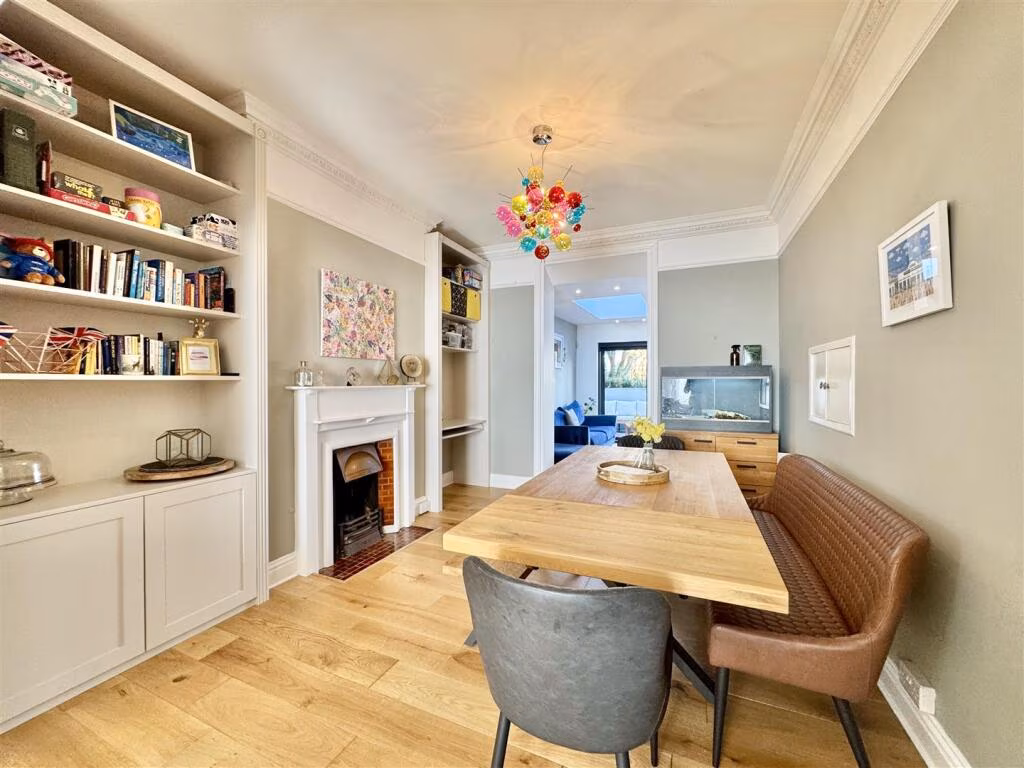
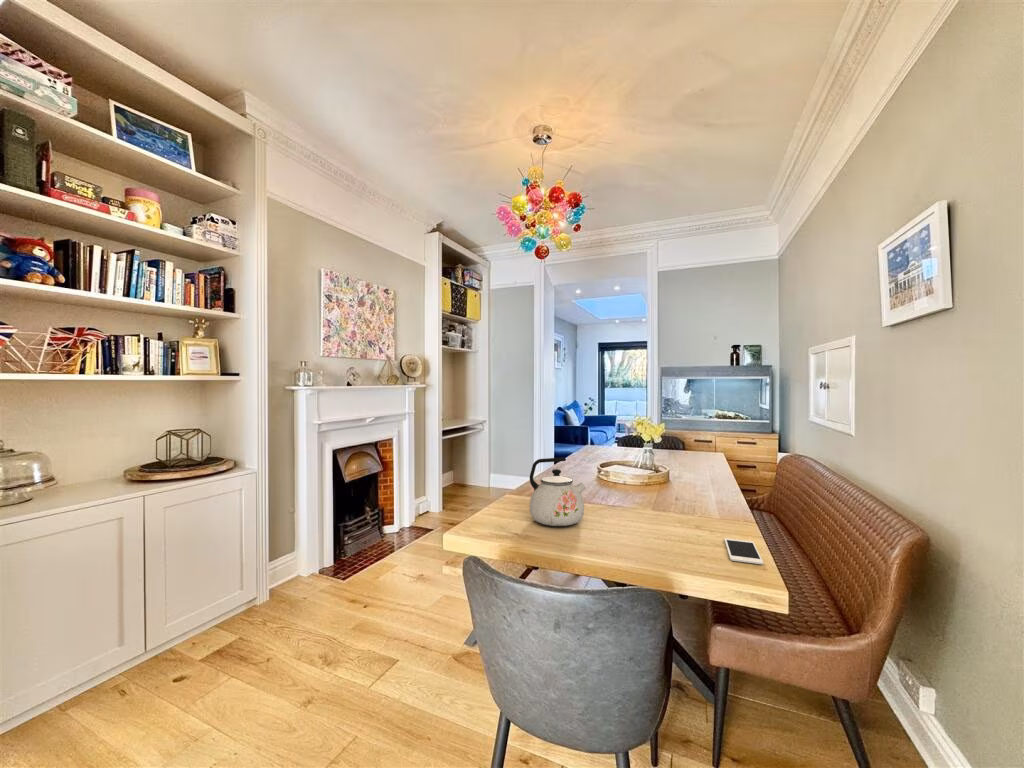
+ kettle (557, 489)
+ cell phone (742, 550)
